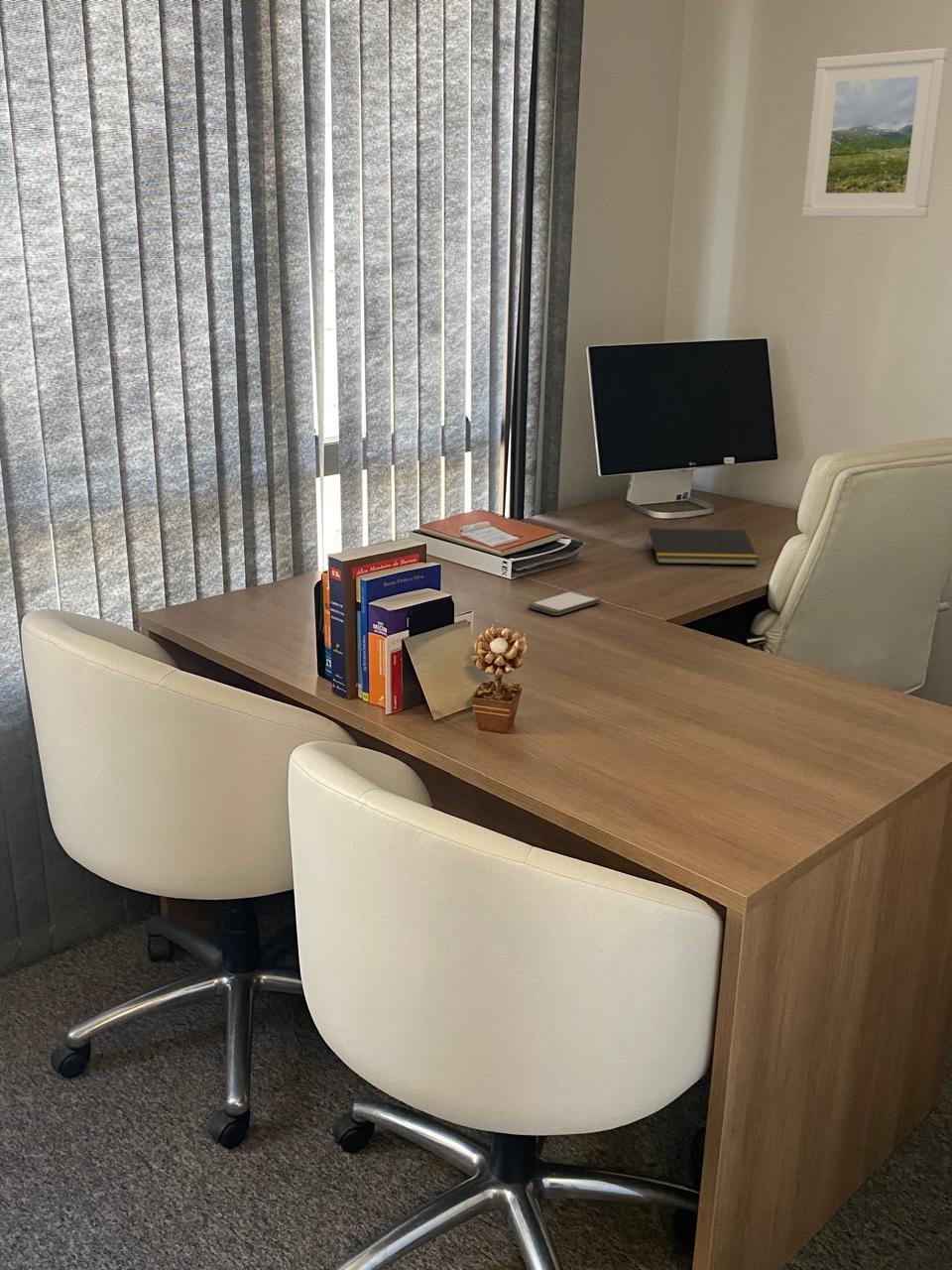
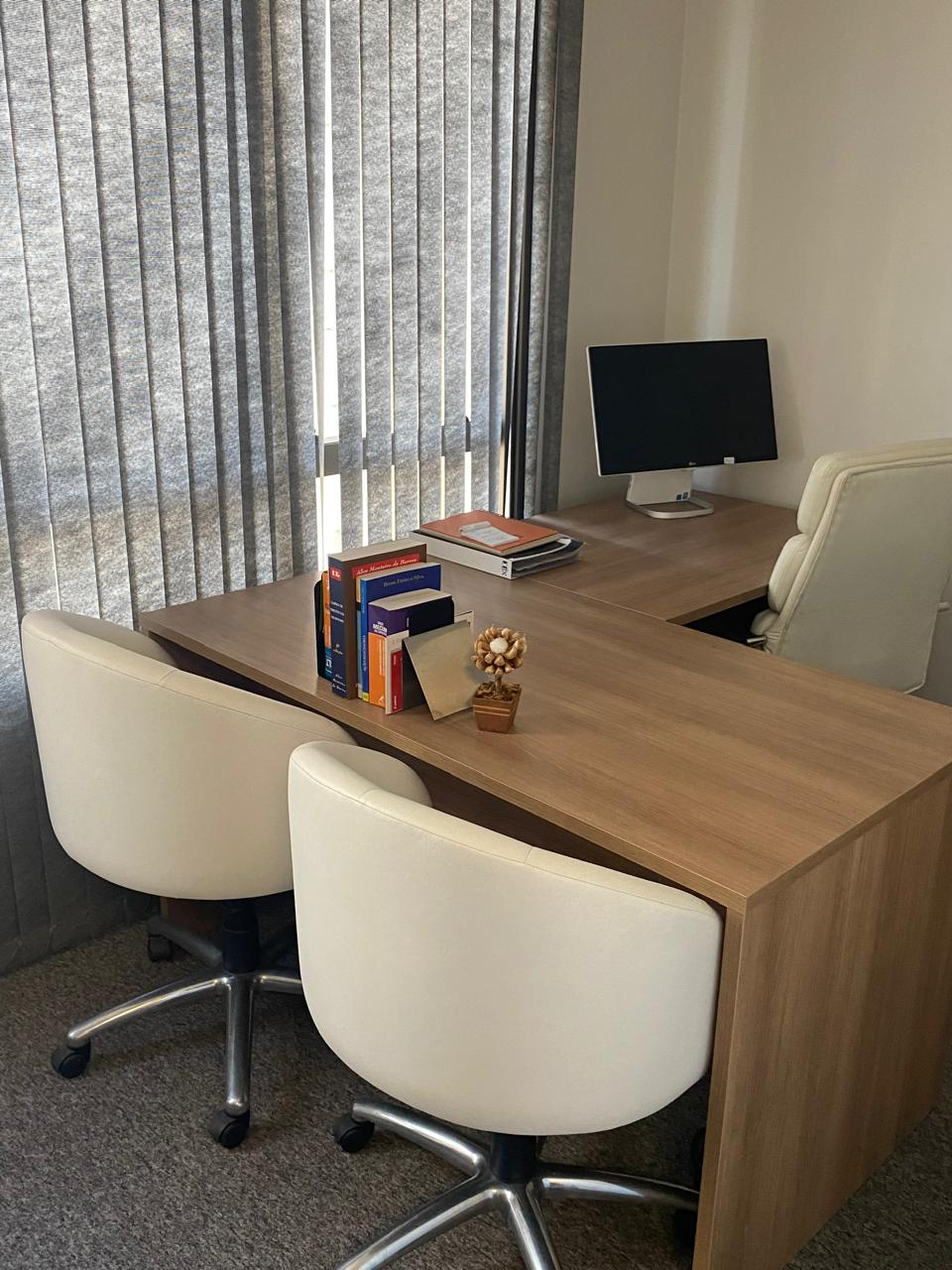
- notepad (702, 546)
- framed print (871, 137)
- smartphone (564, 602)
